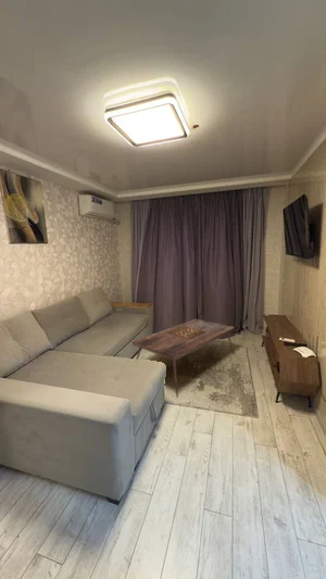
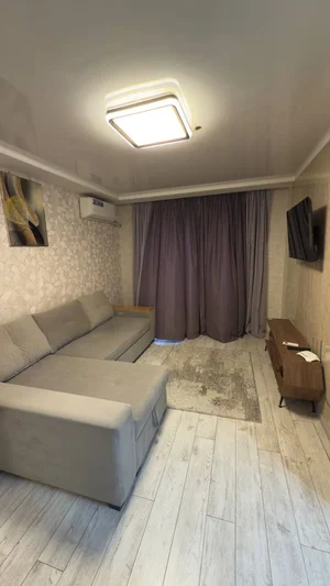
- coffee table (187, 347)
